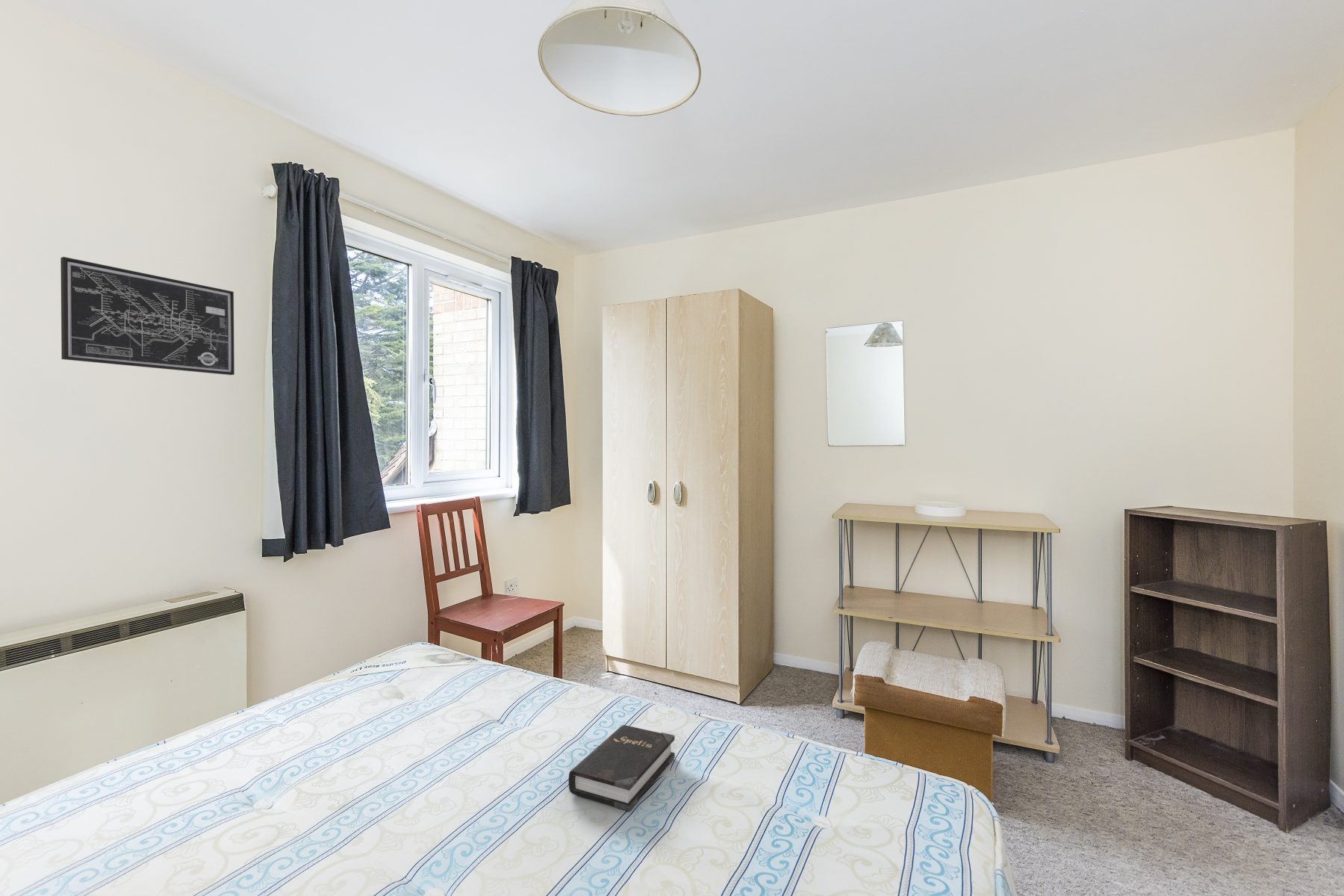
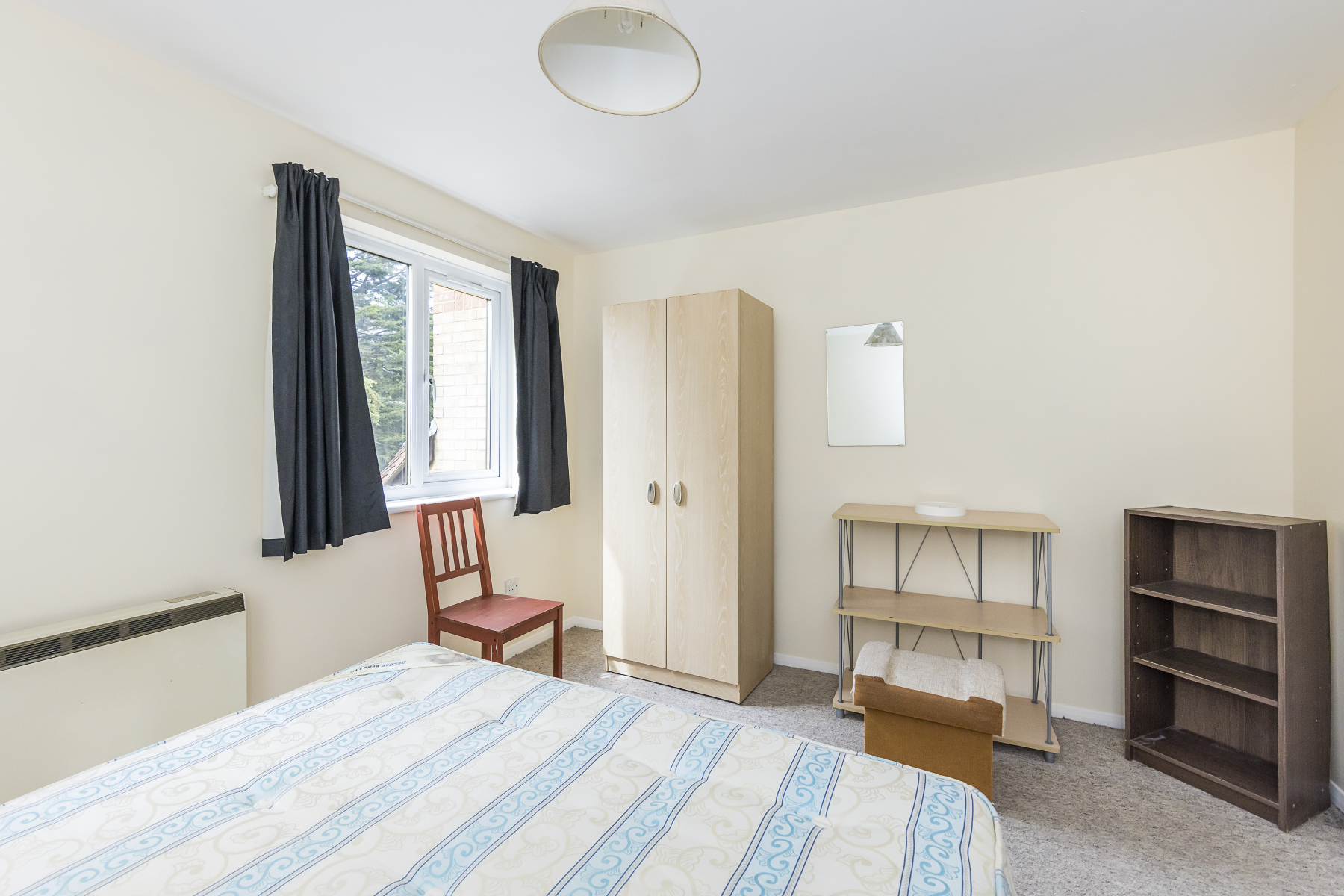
- wall art (156, 322)
- hardback book (624, 762)
